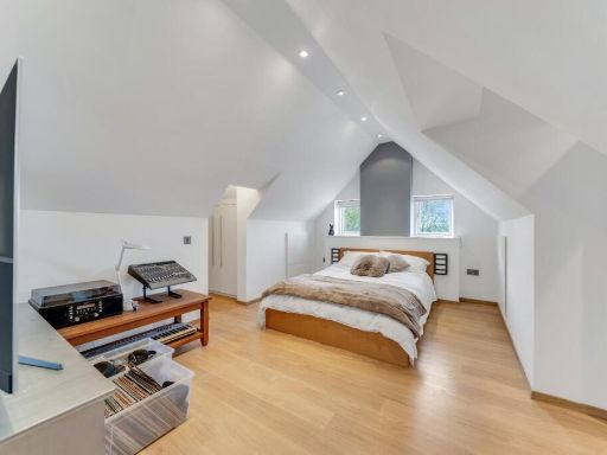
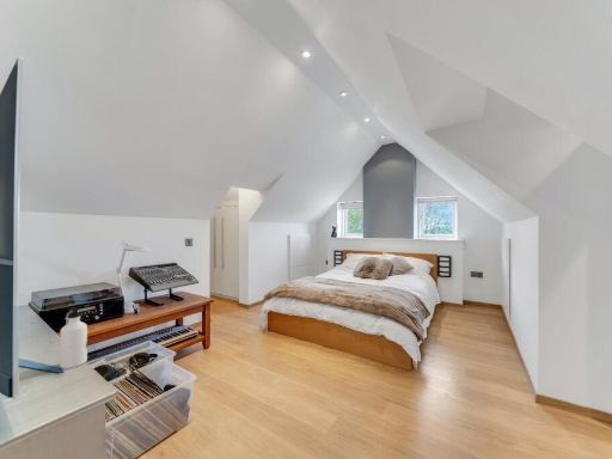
+ water bottle (72, 333)
